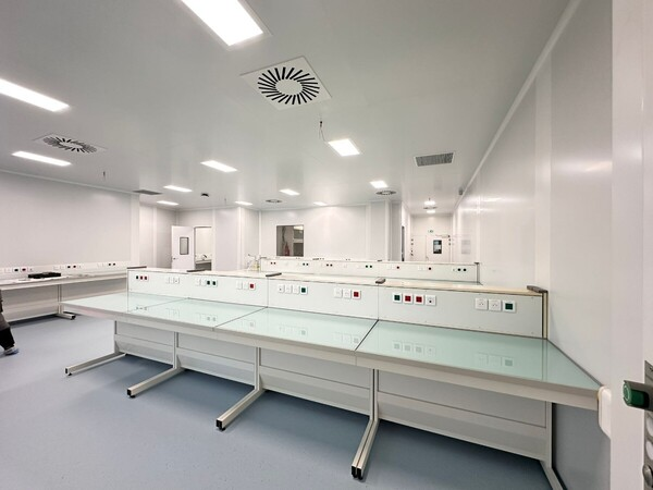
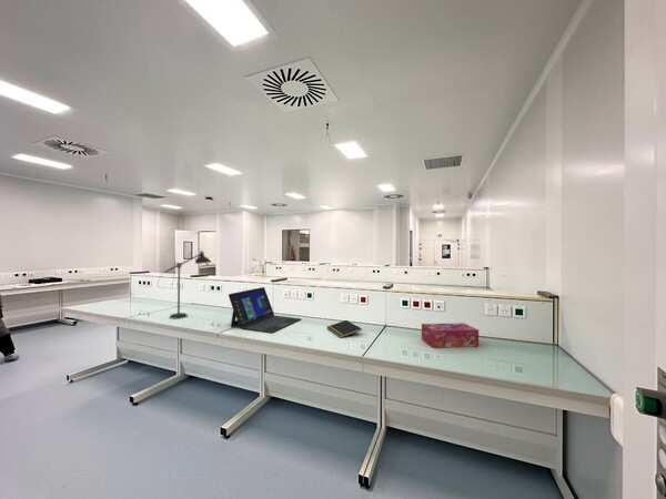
+ laptop (266, 307)
+ tissue box (448, 334)
+ notepad (343, 328)
+ desk lamp (179, 281)
